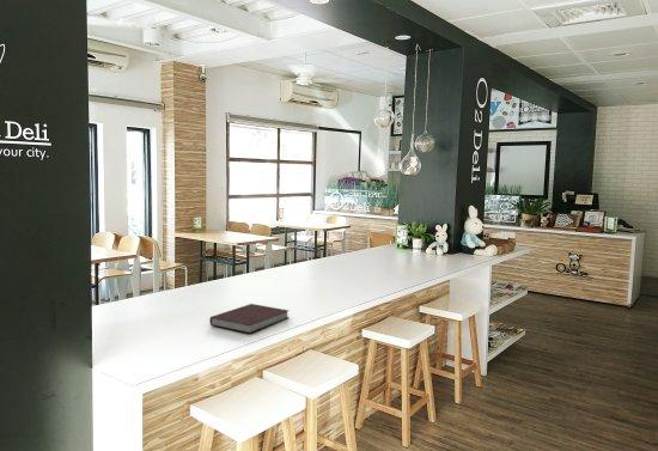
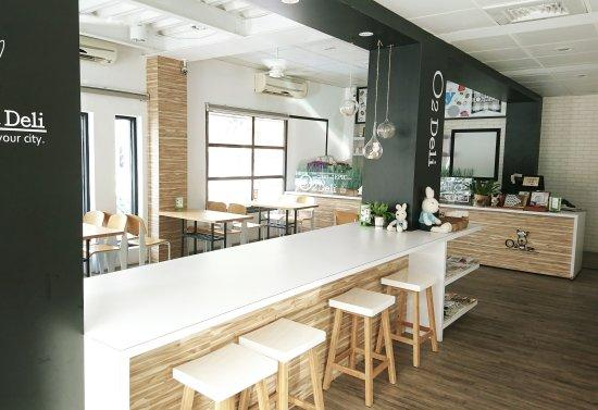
- notebook (250, 317)
